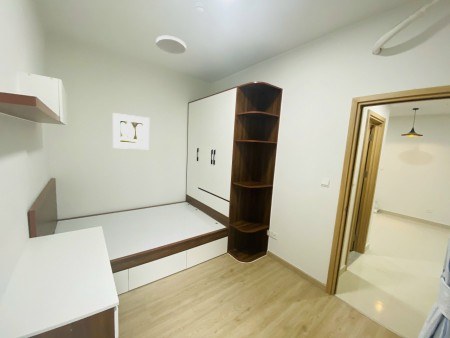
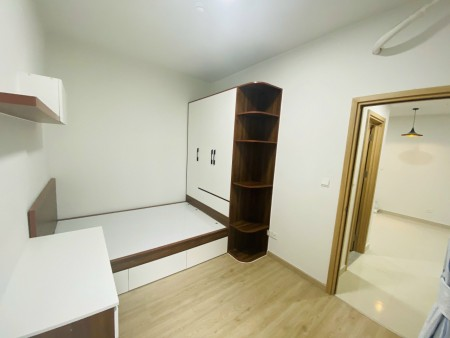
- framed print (131, 132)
- ceiling light (171, 45)
